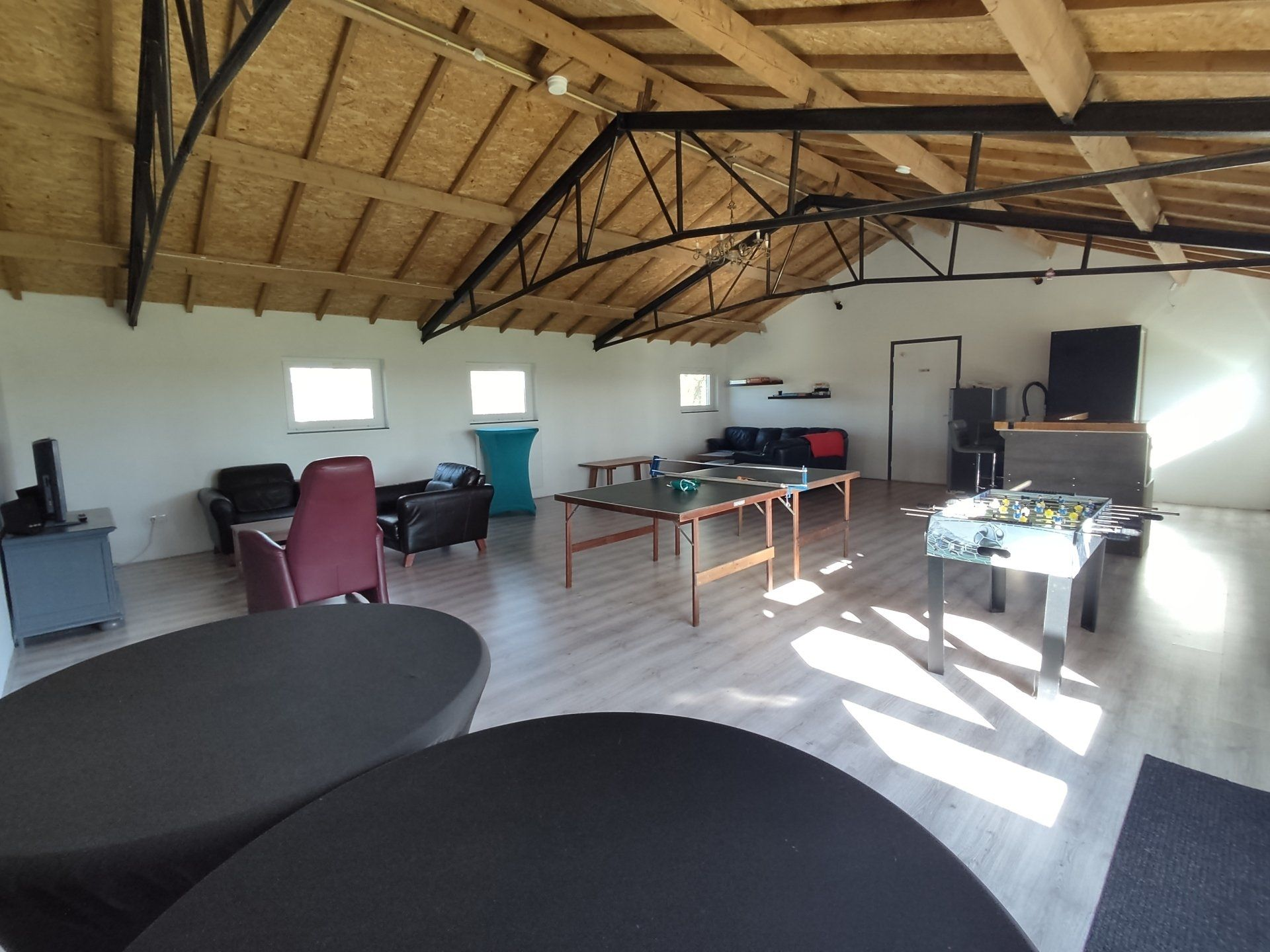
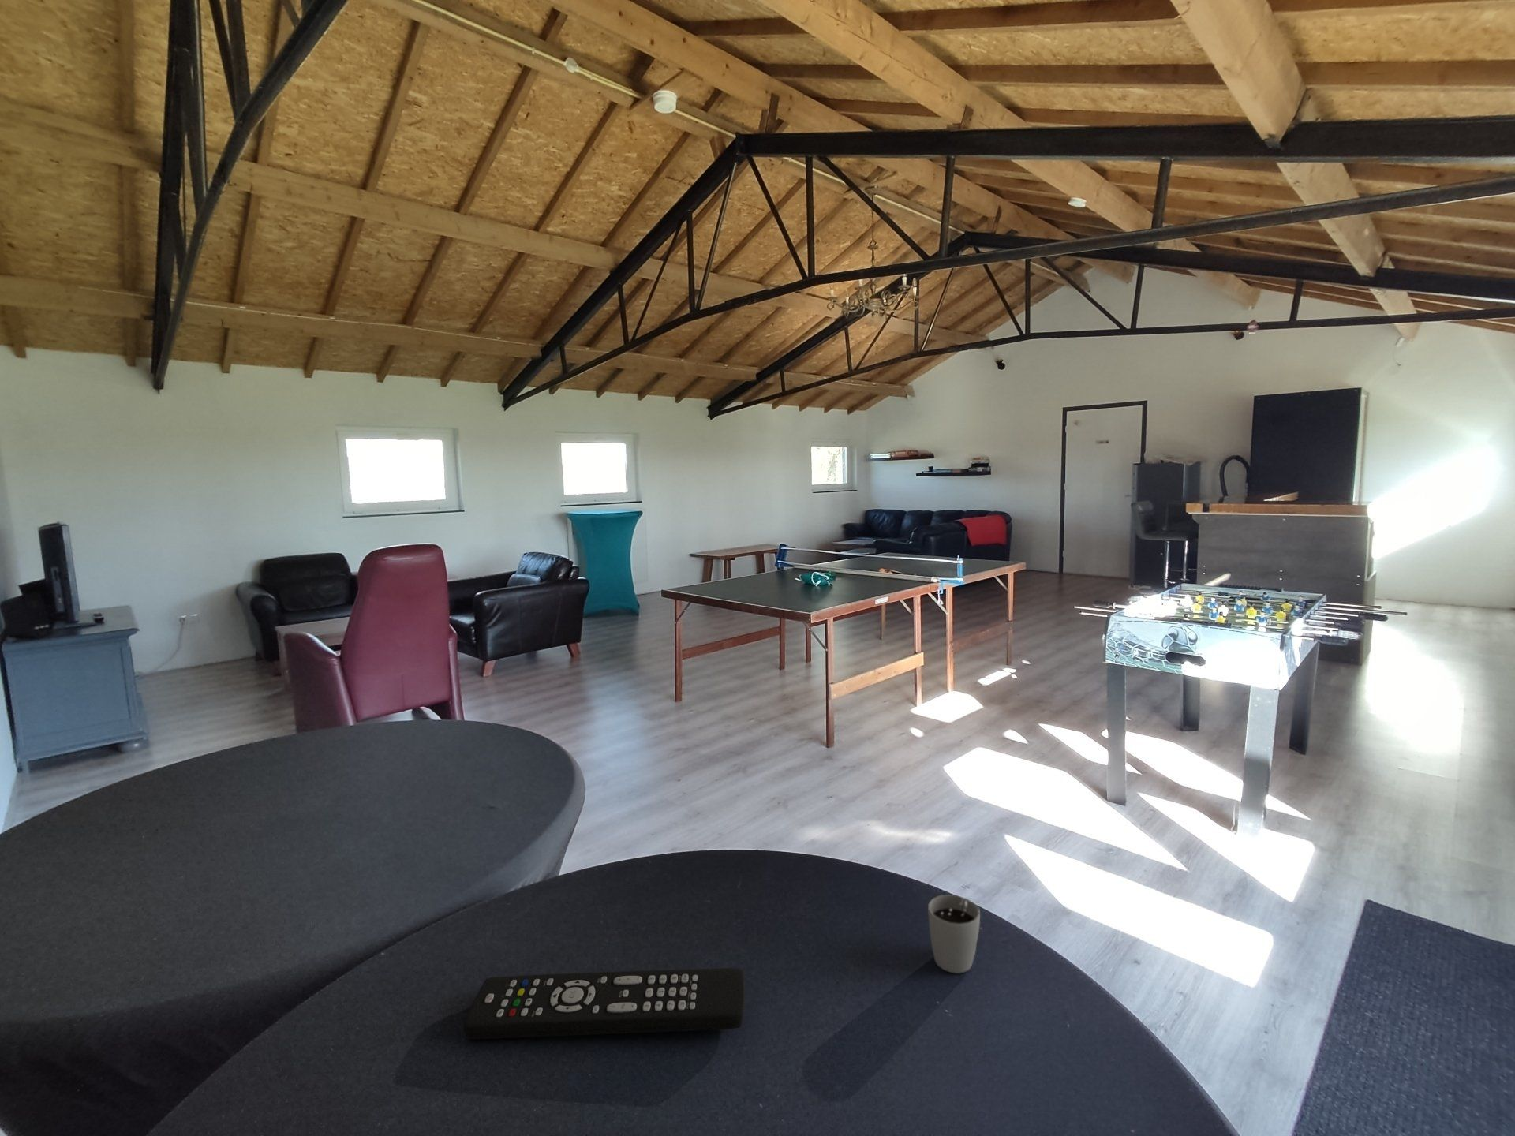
+ cup (954, 912)
+ remote control (610, 1005)
